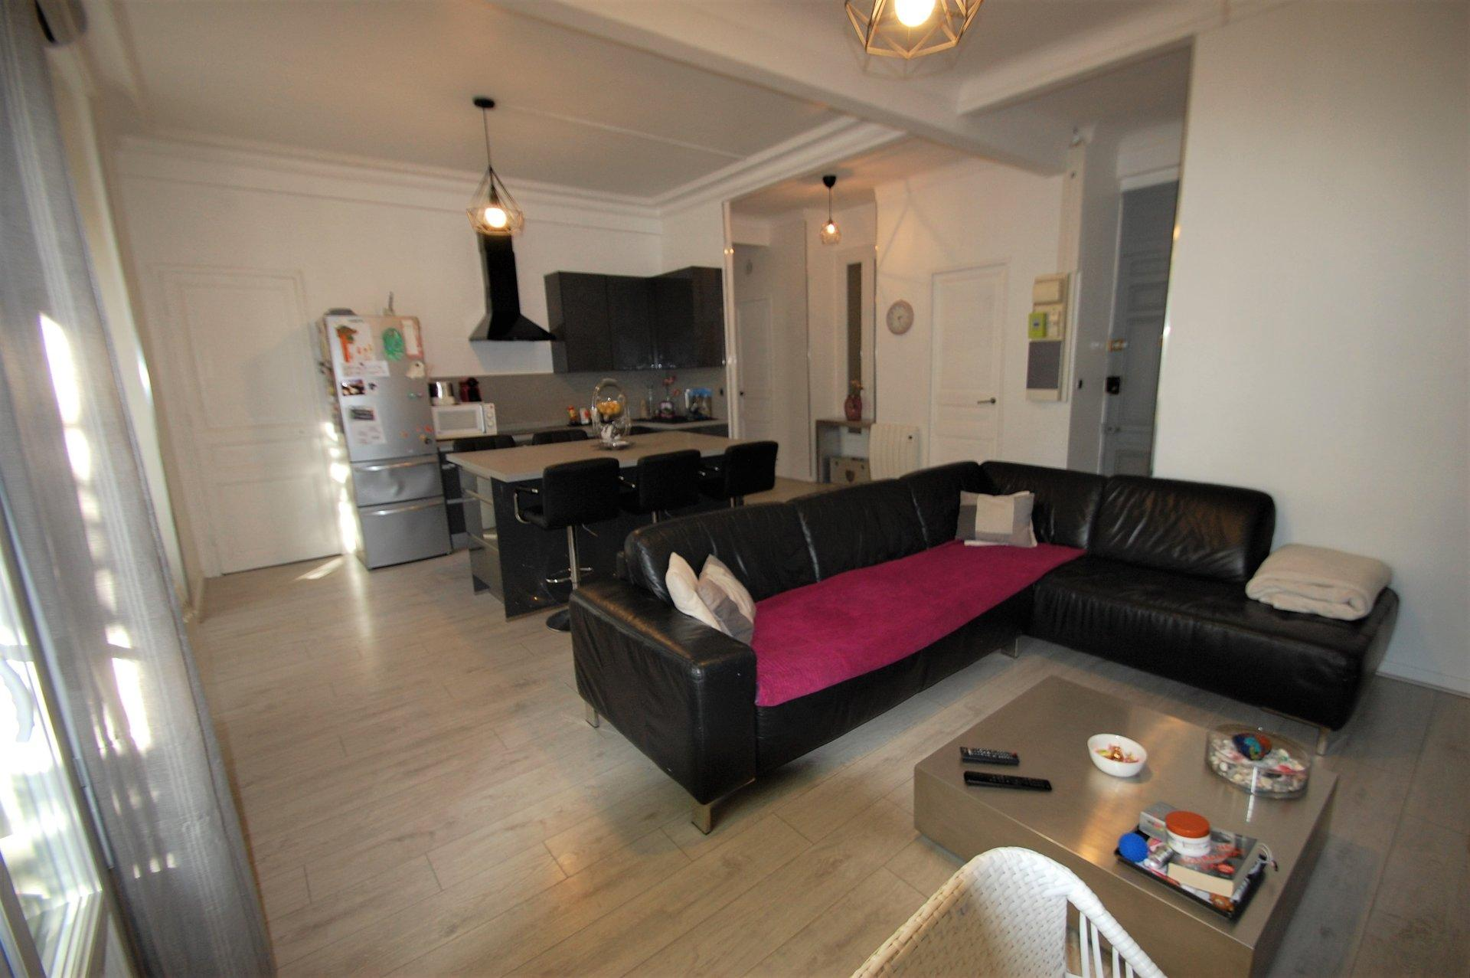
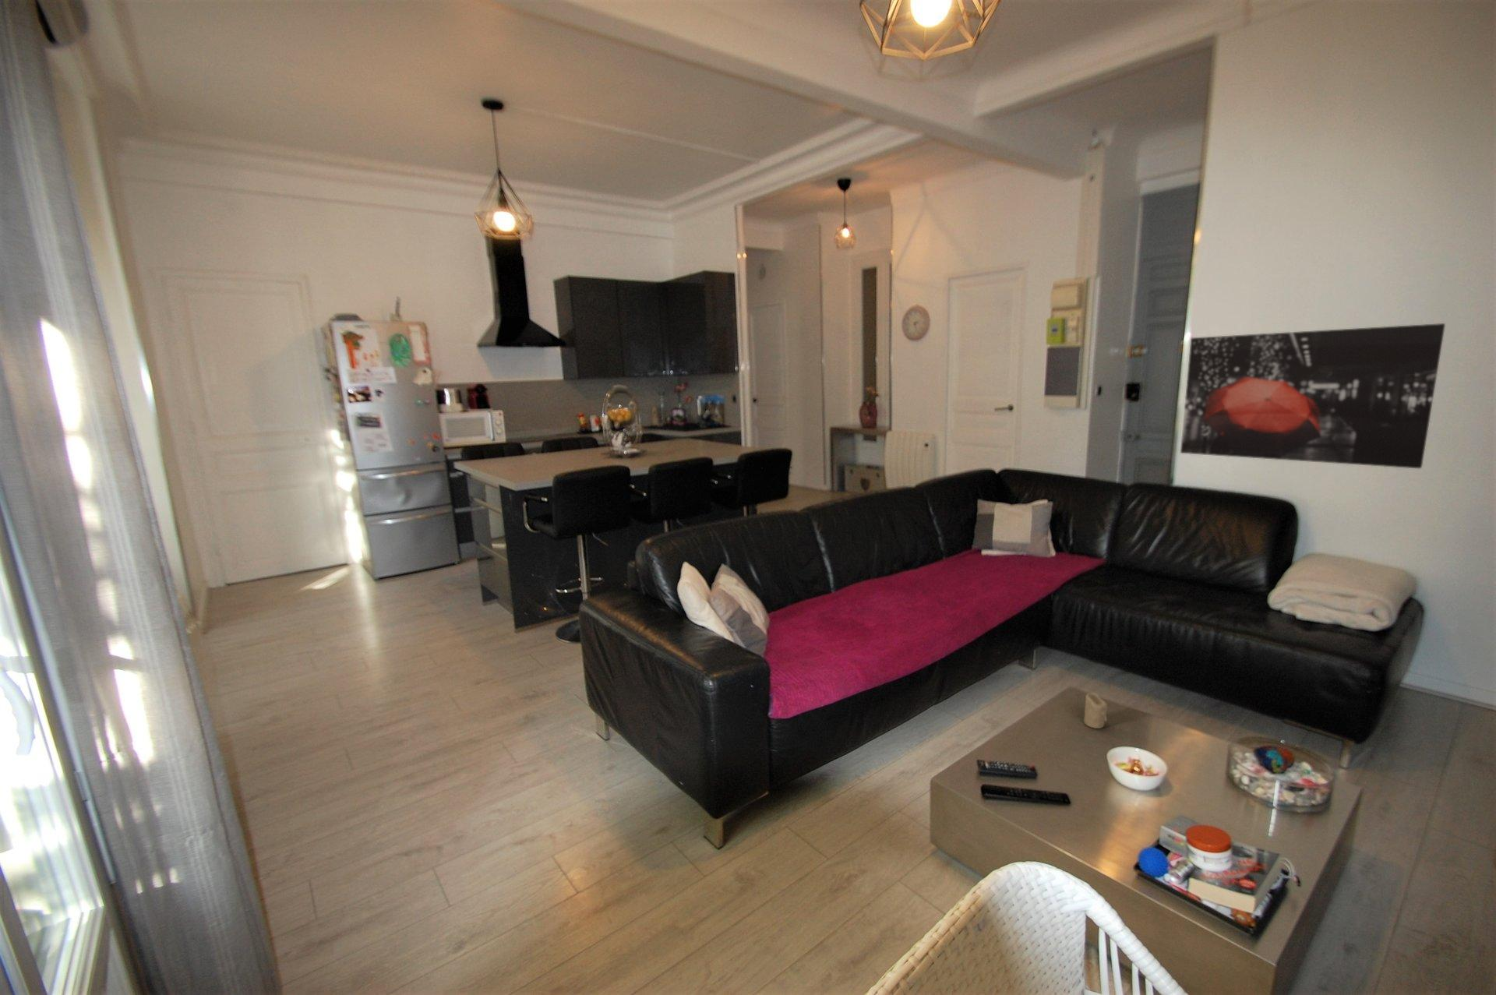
+ candle (1095, 711)
+ wall art (1295, 396)
